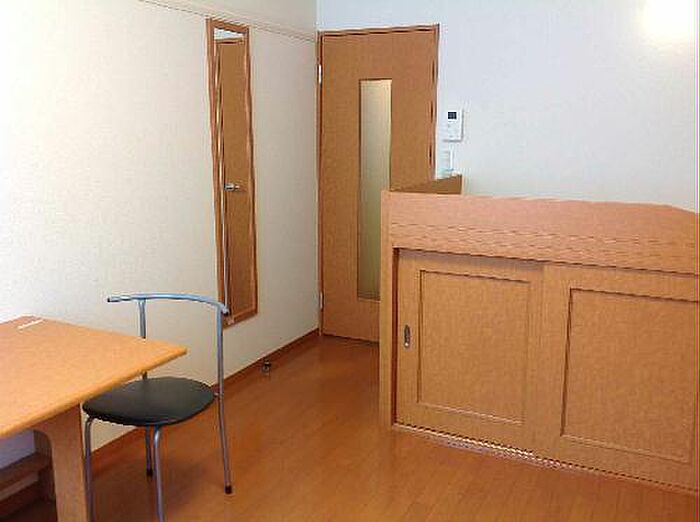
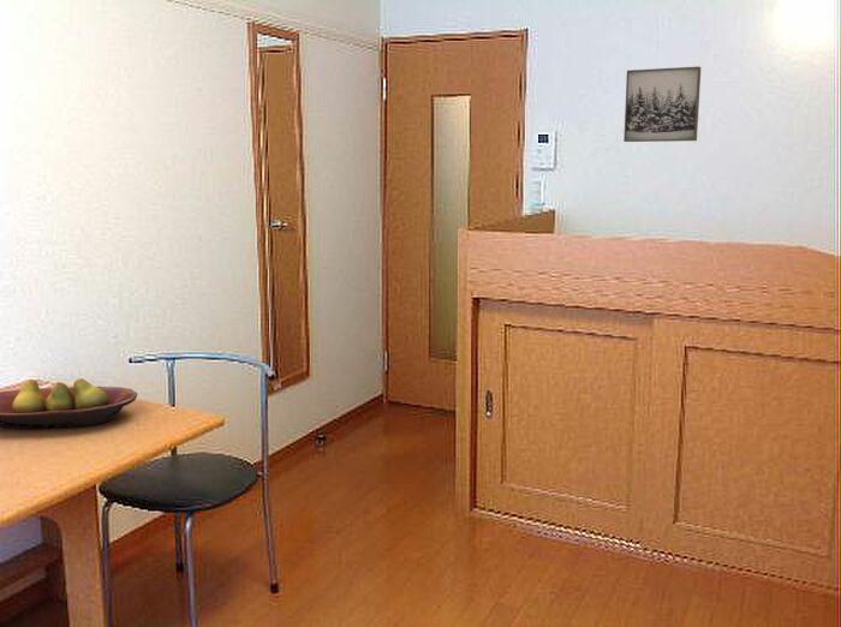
+ fruit bowl (55, 400)
+ wall art (661, 104)
